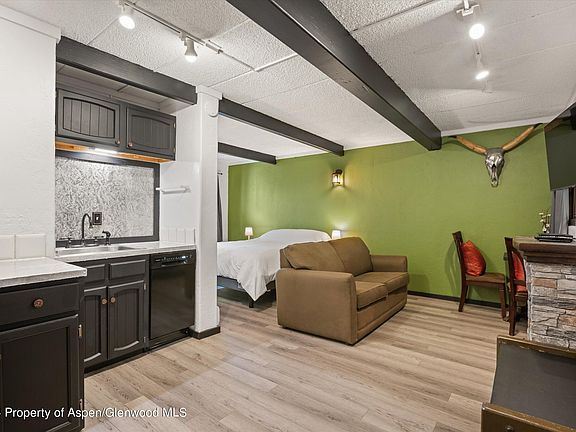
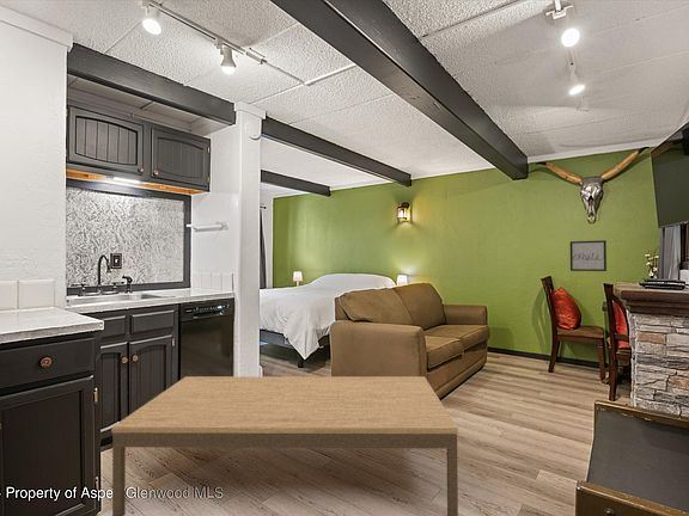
+ wall art (587, 256)
+ coffee table (295, 435)
